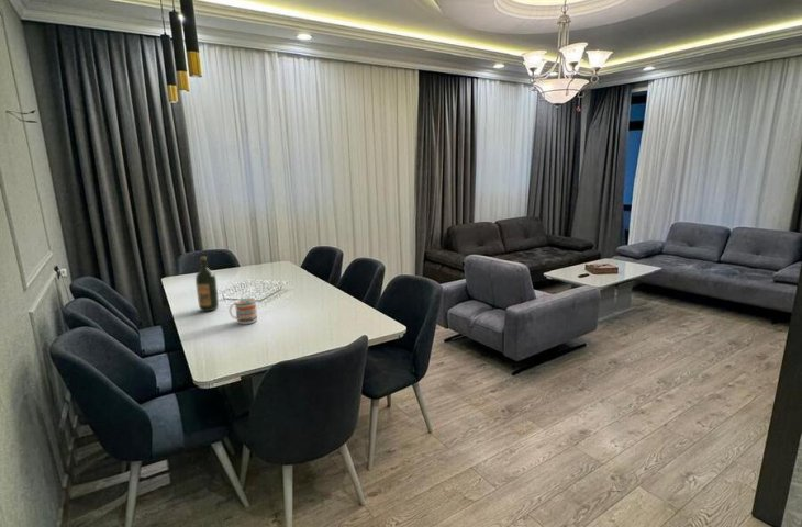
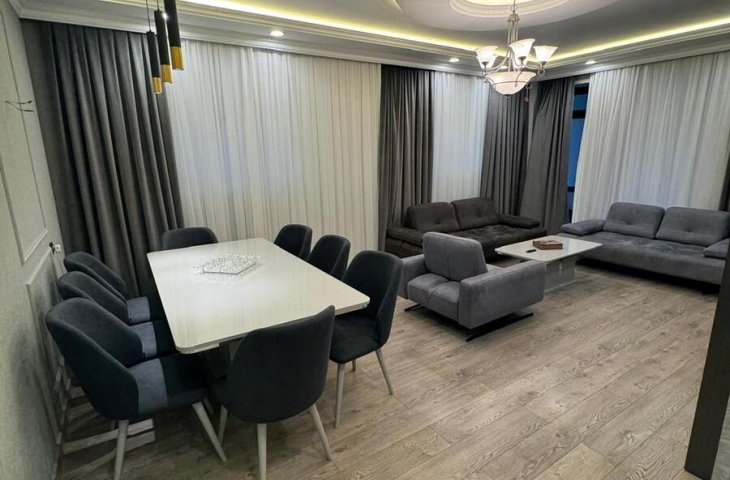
- mug (244, 310)
- wine bottle (205, 283)
